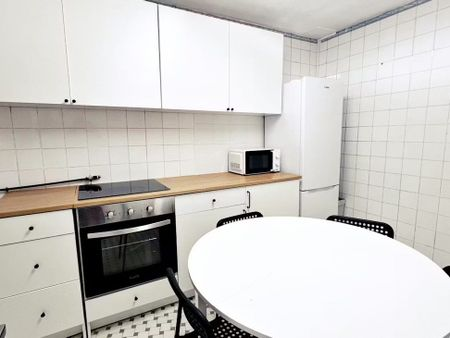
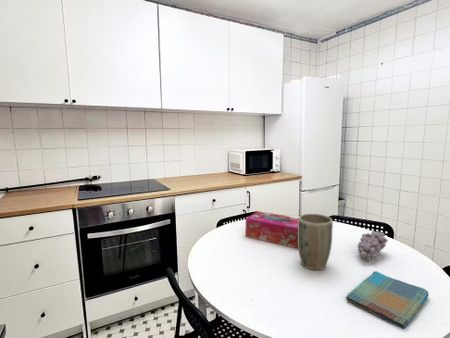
+ fruit (370, 245)
+ dish towel (387, 295)
+ tissue box (276, 228)
+ plant pot (314, 241)
